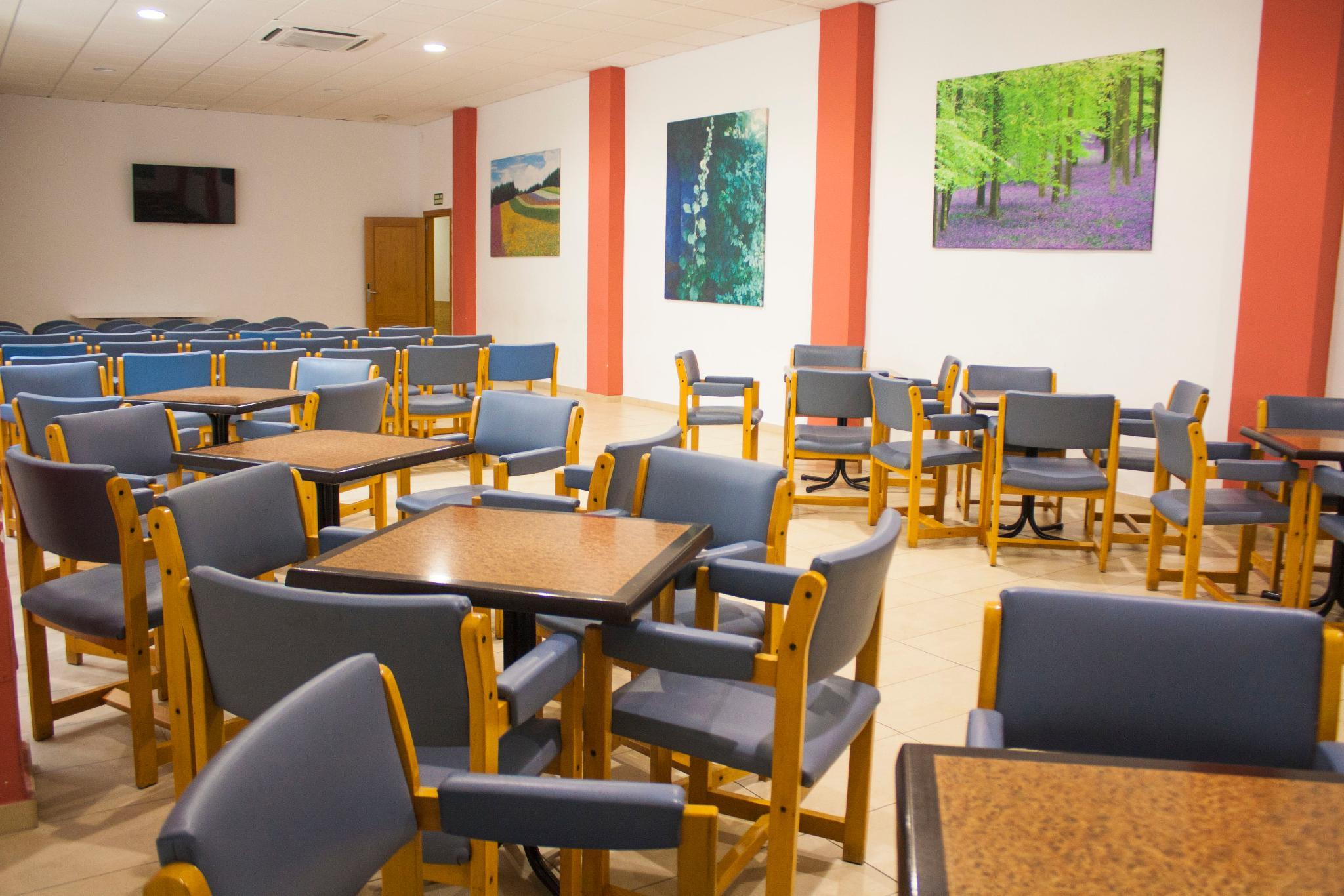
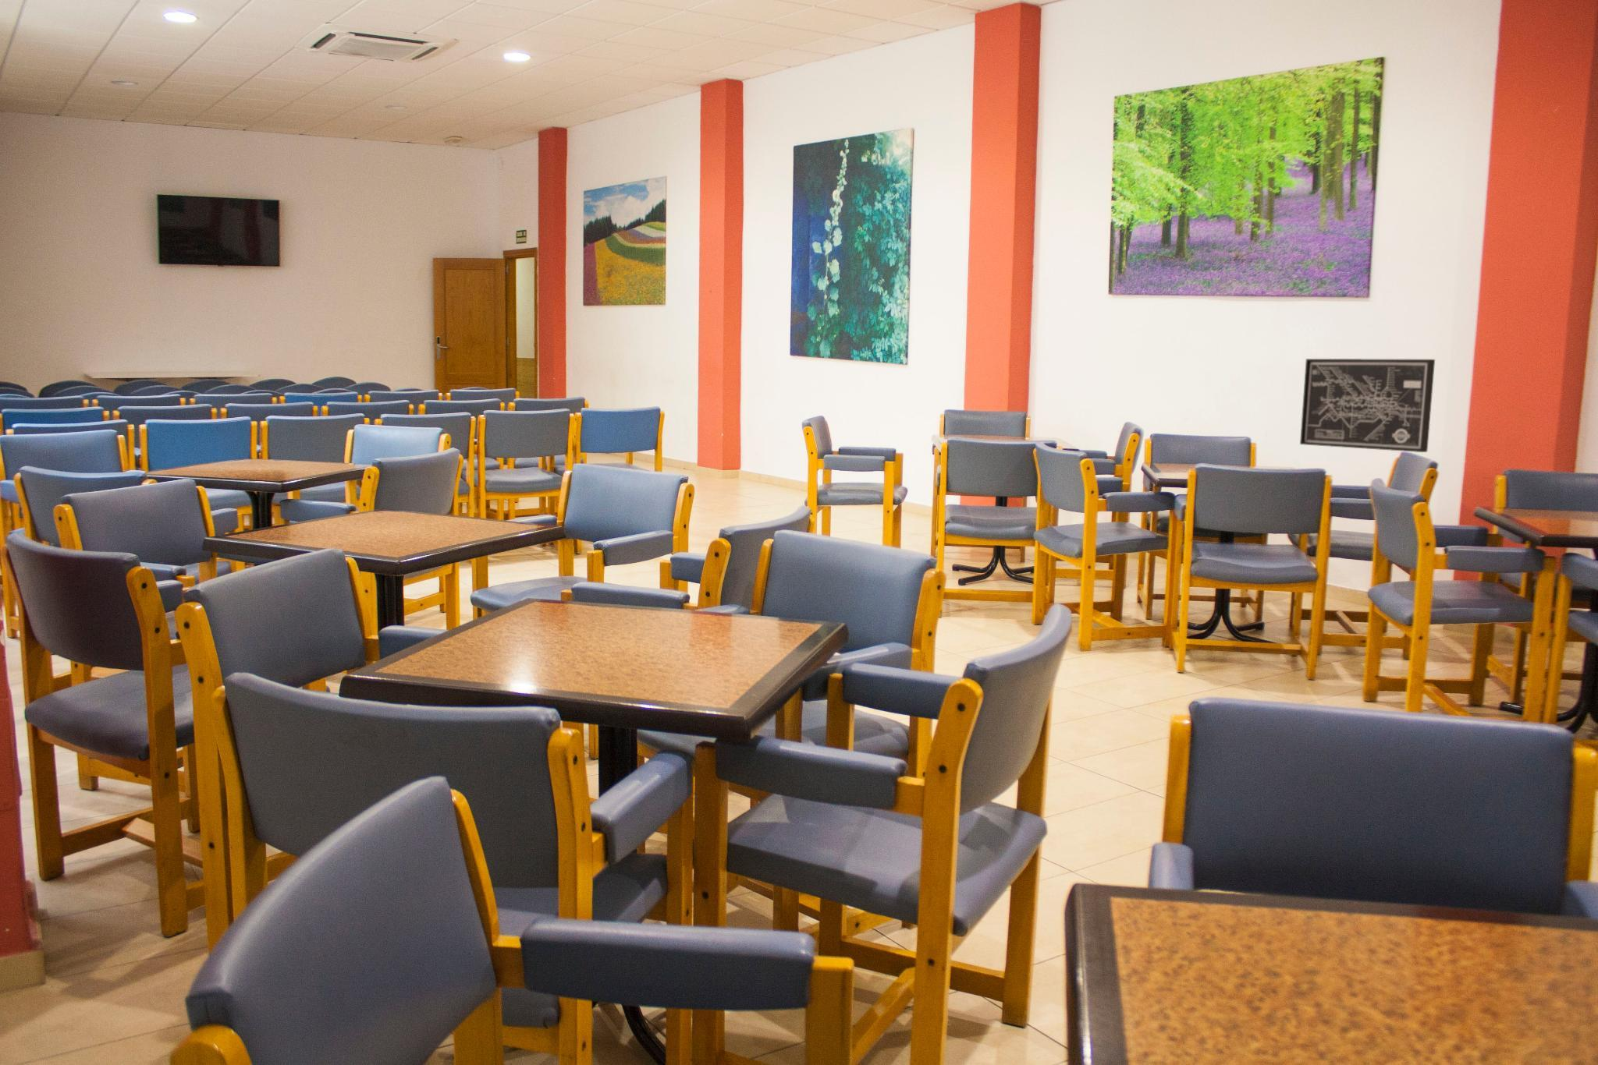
+ wall art (1364, 403)
